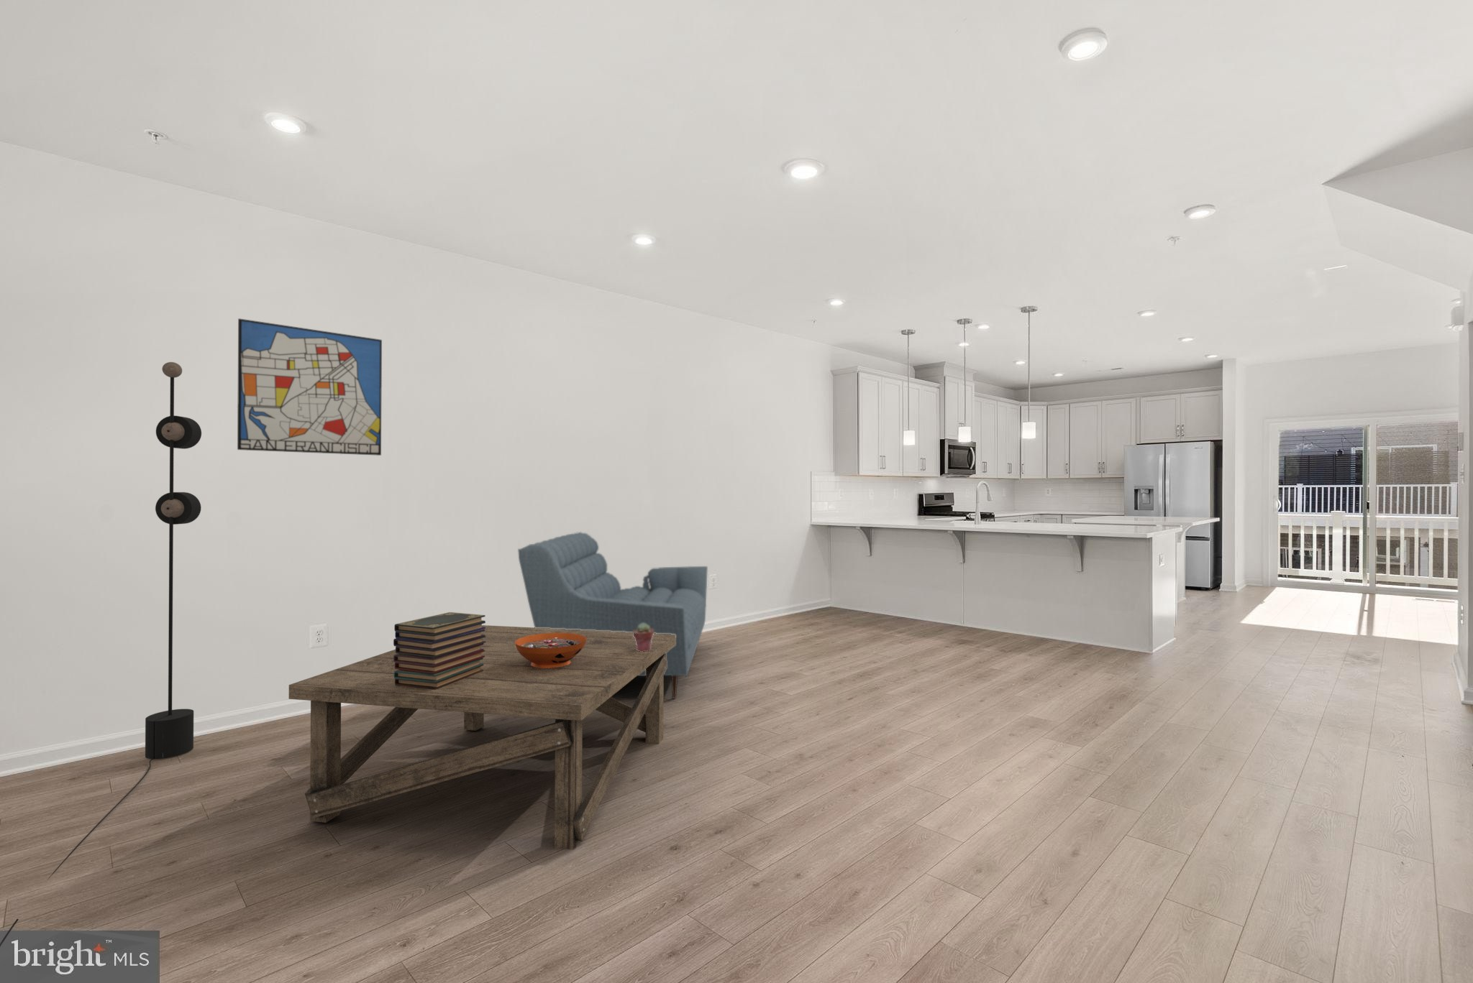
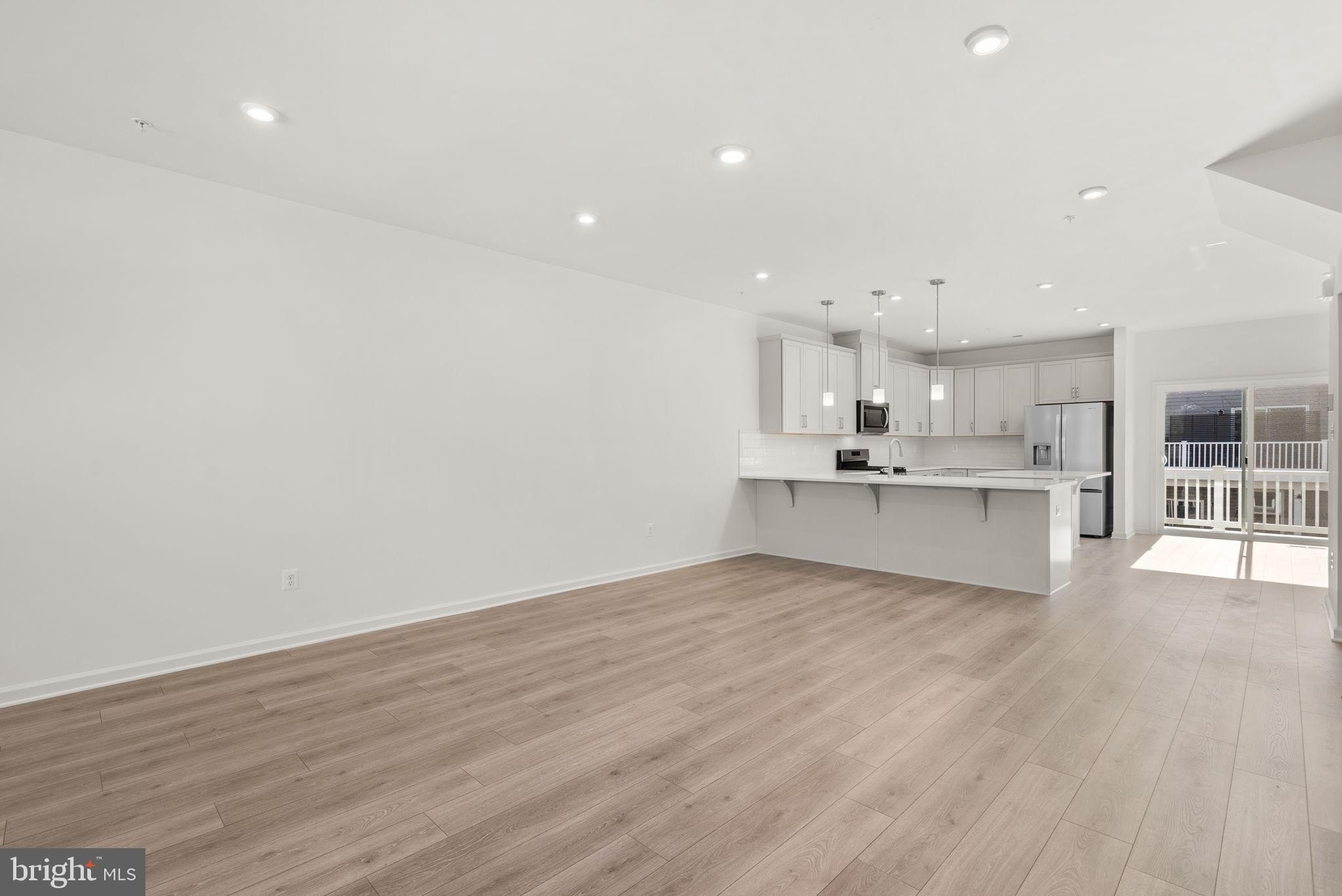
- potted succulent (643, 635)
- book stack (441, 648)
- wall art (314, 391)
- coffee table (513, 715)
- sofa (644, 601)
- floor lamp (169, 576)
- decorative bowl (551, 651)
